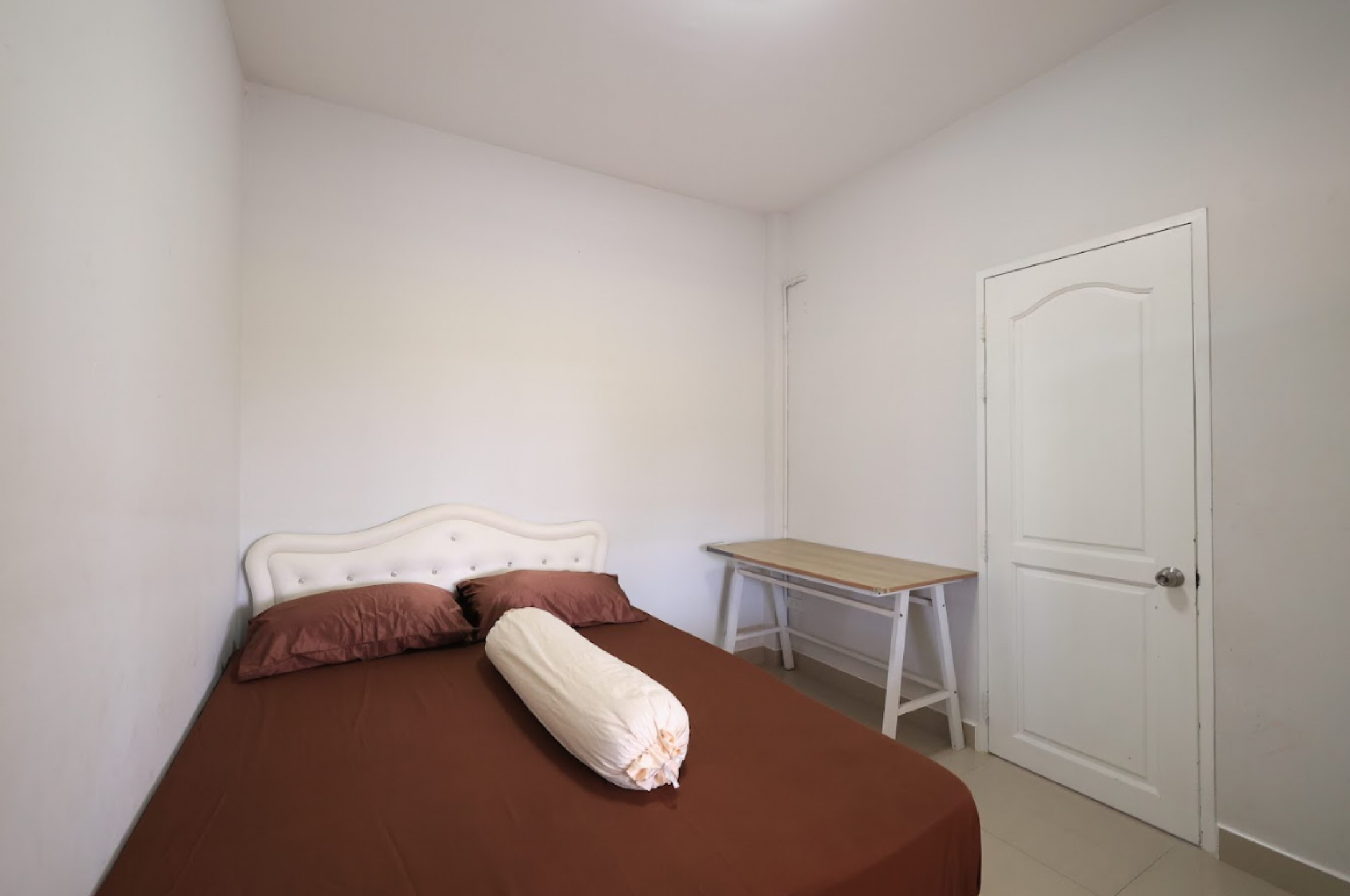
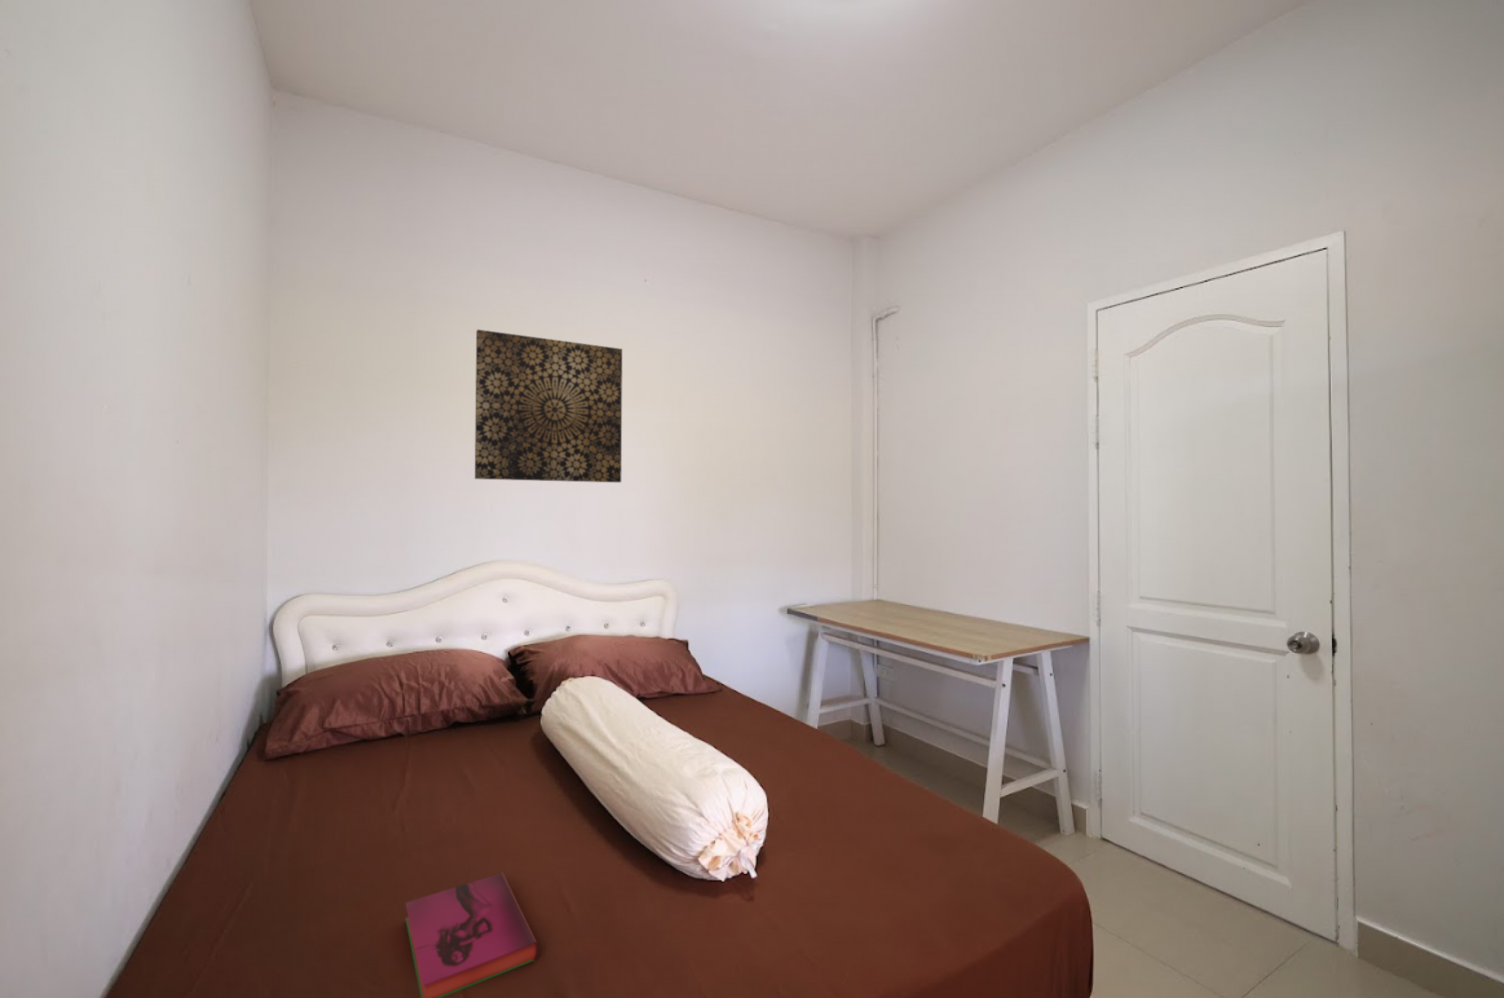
+ hardback book (469, 929)
+ wall art (551, 410)
